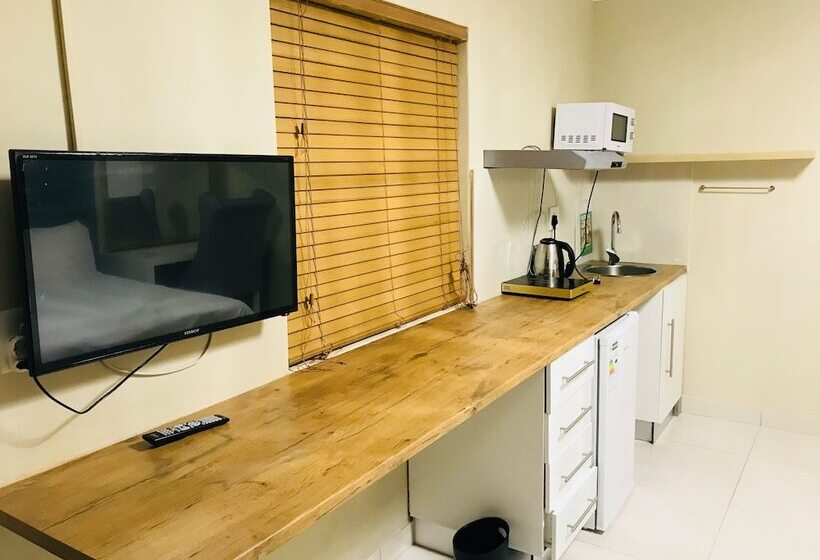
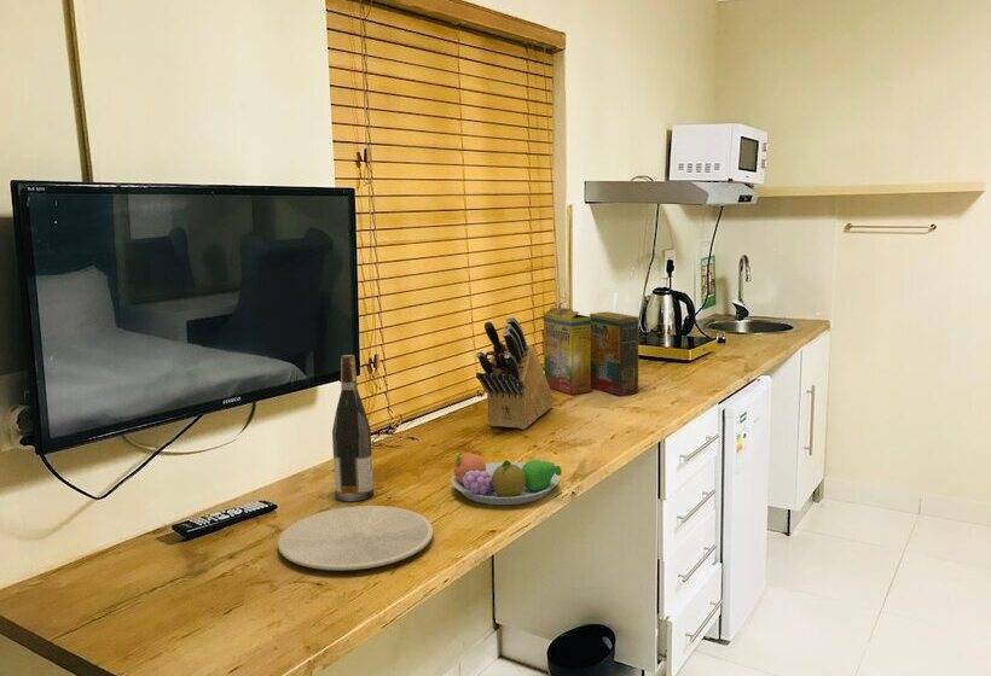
+ knife block (515, 366)
+ cereal box (590, 349)
+ plate (357, 537)
+ fruit bowl (508, 470)
+ wine bottle (350, 426)
